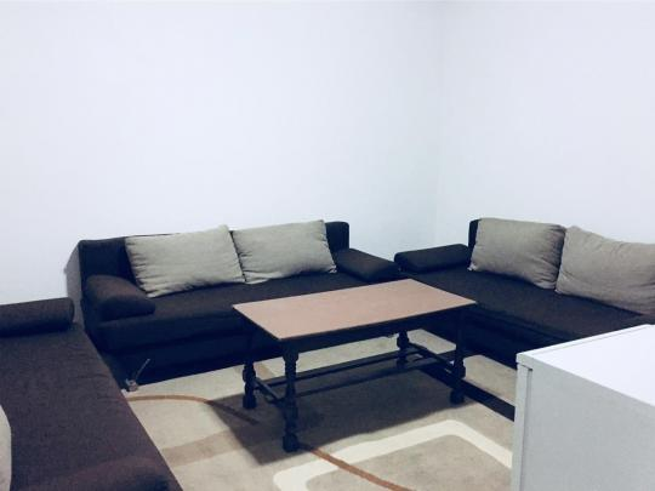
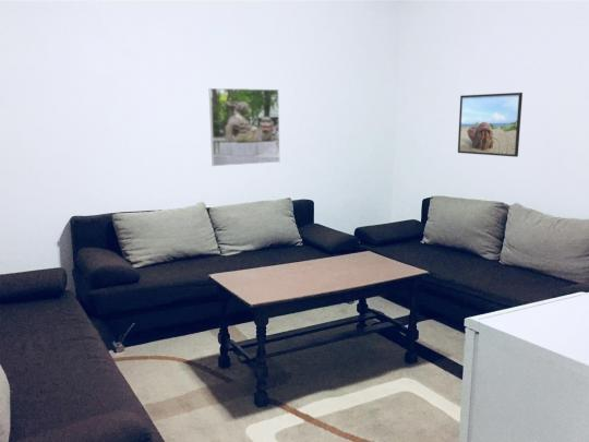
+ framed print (245, 127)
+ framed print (488, 124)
